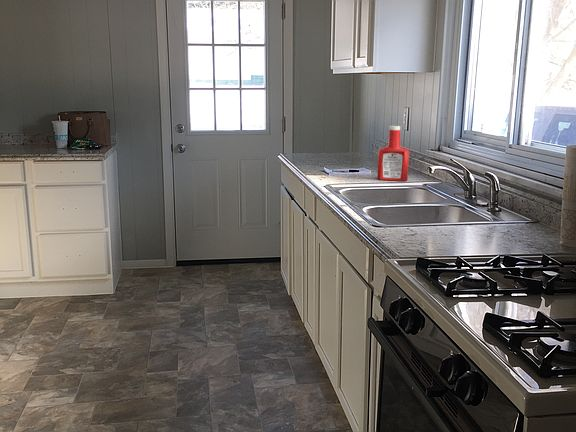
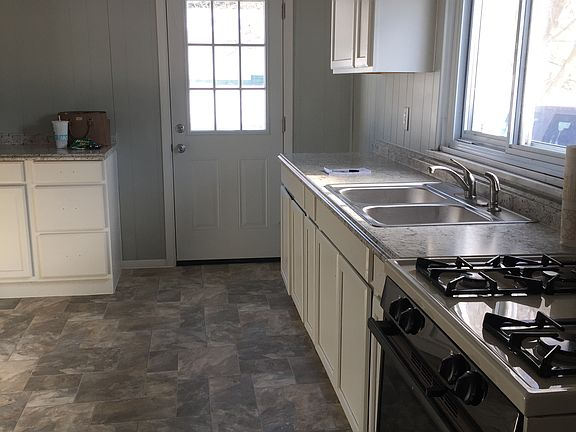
- soap bottle (393, 153)
